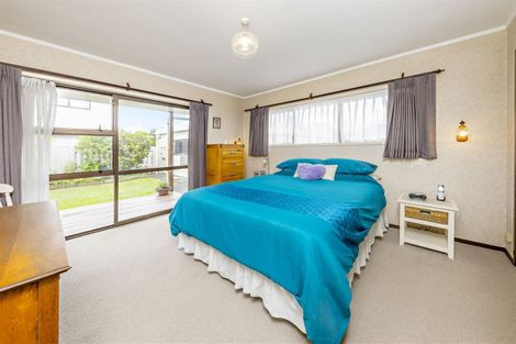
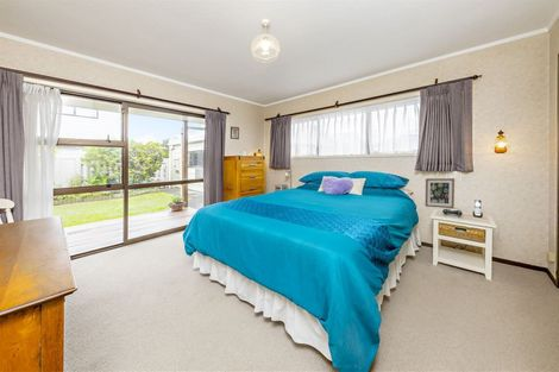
+ wall art (439, 193)
